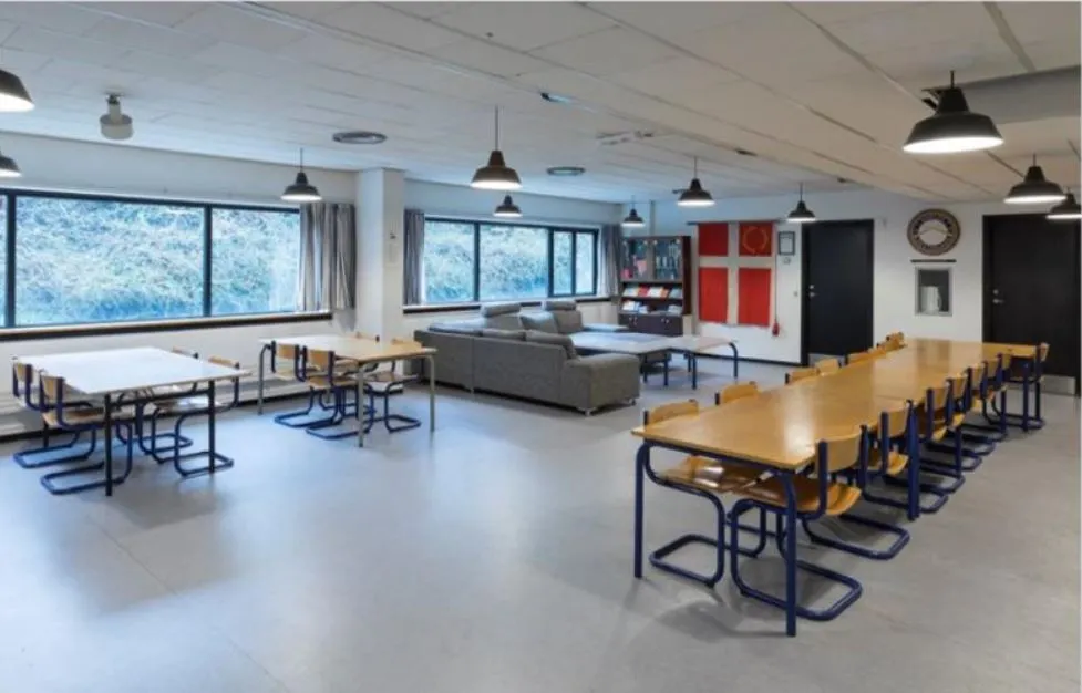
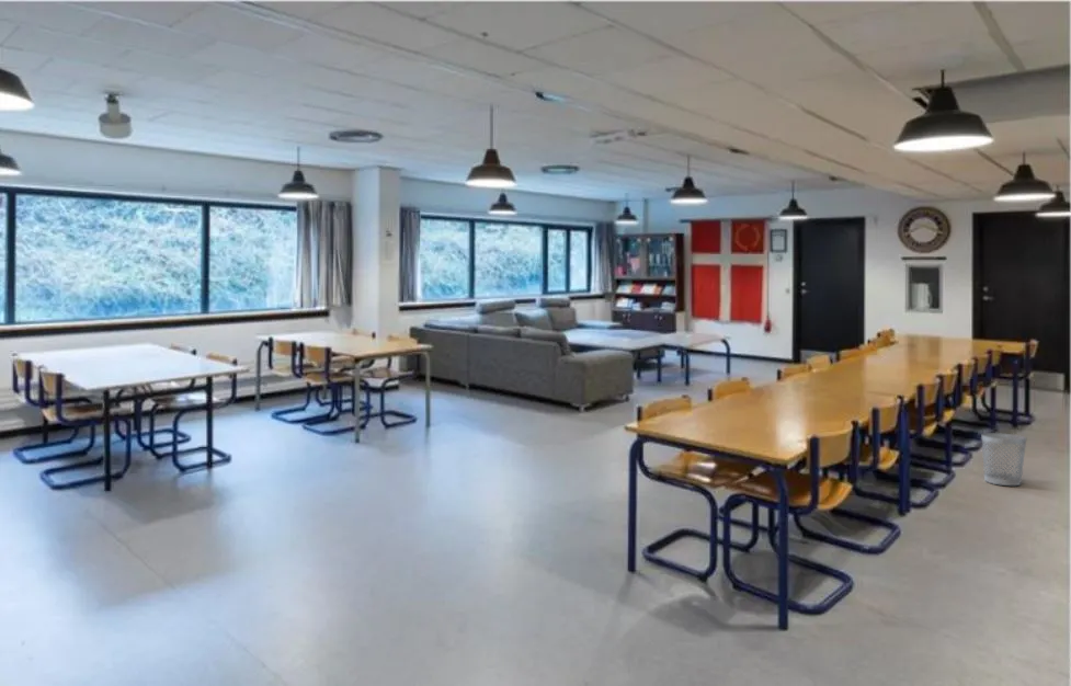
+ wastebasket (1002, 459)
